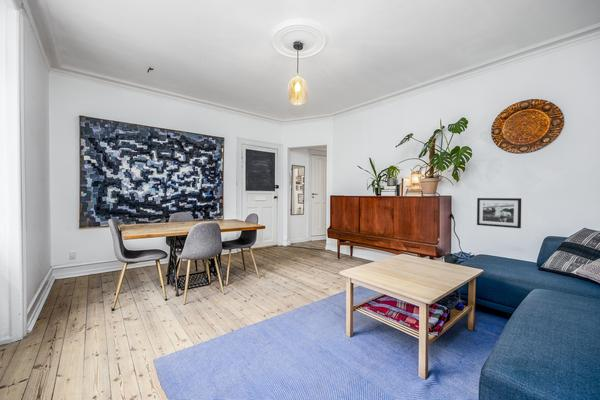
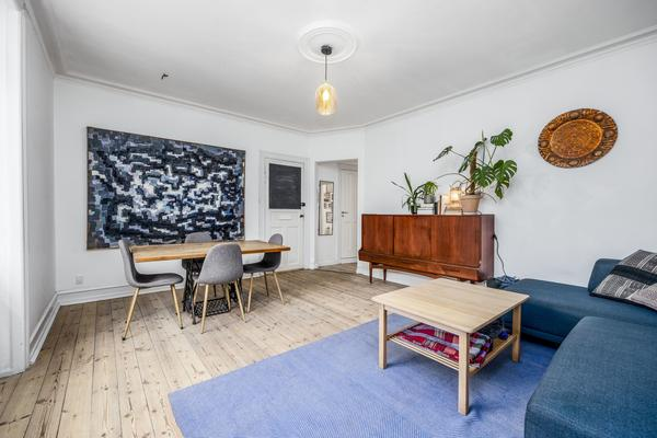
- picture frame (498, 212)
